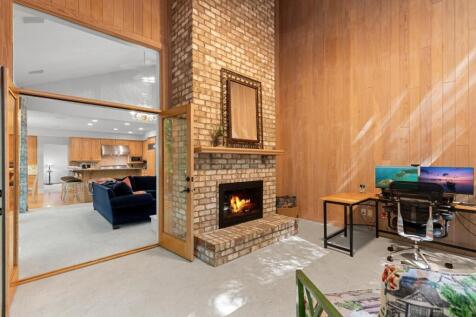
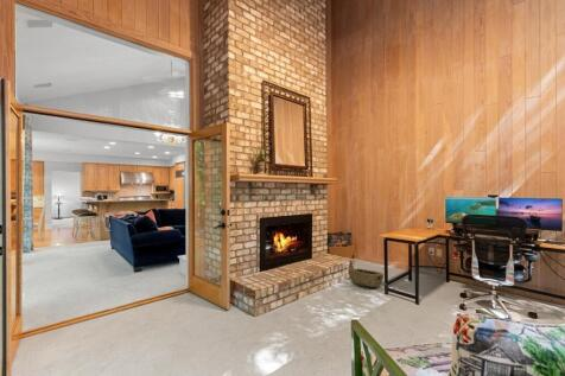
+ woven basket (364, 276)
